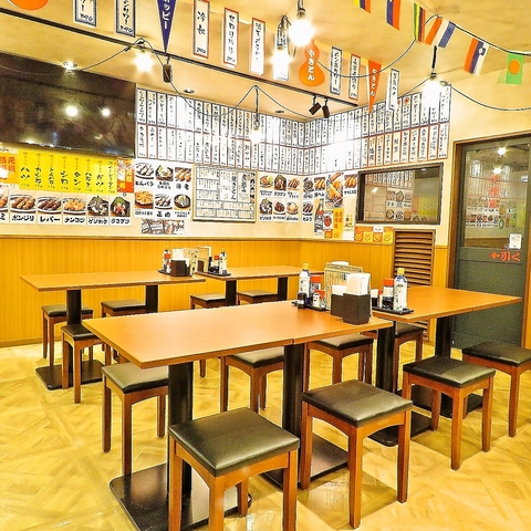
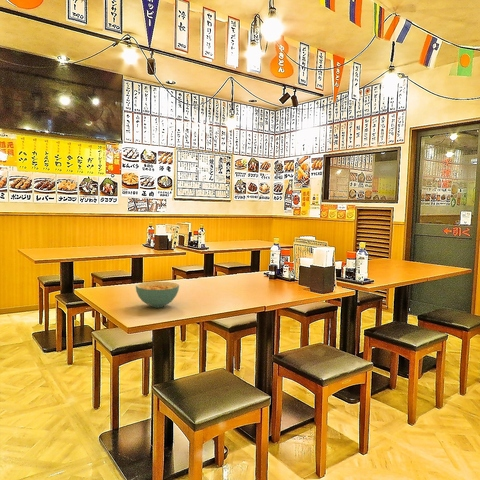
+ cereal bowl (157, 295)
